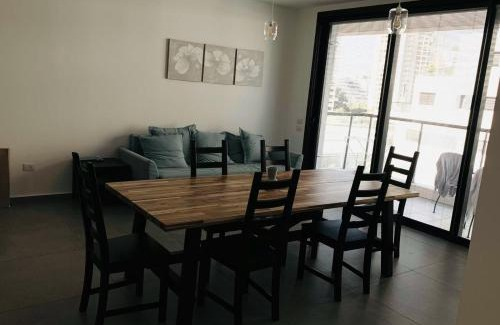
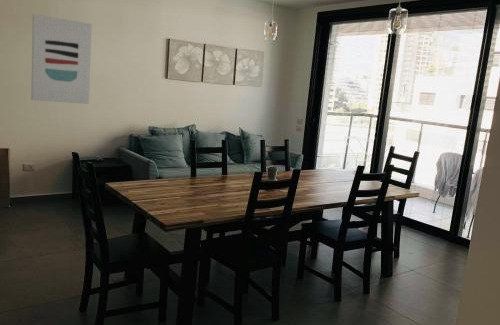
+ wall art (62, 61)
